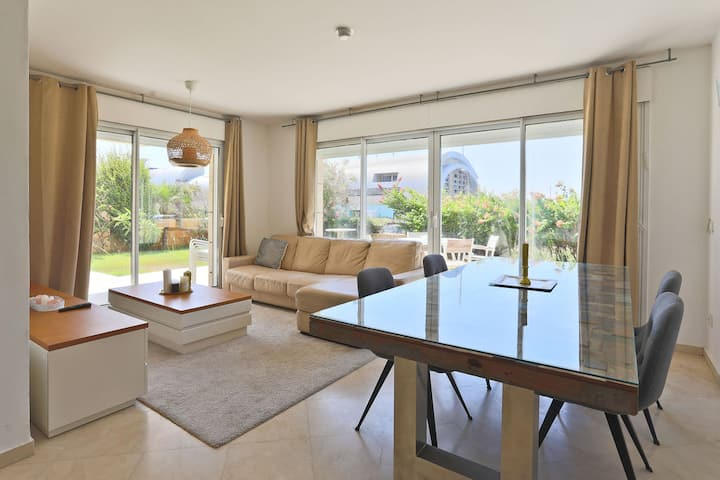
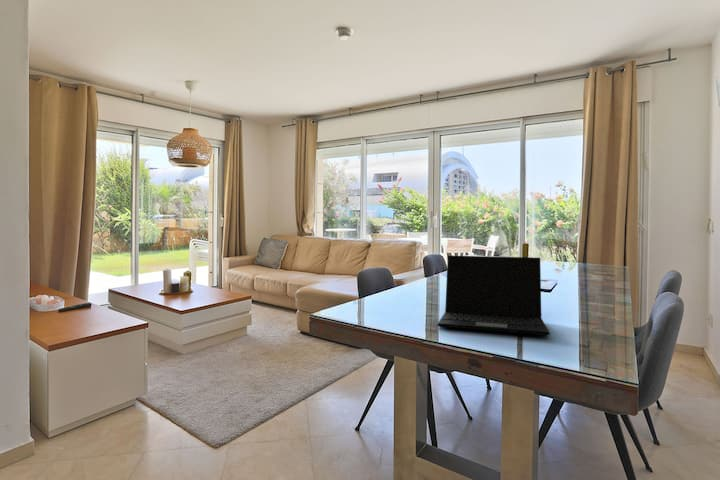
+ laptop (491, 290)
